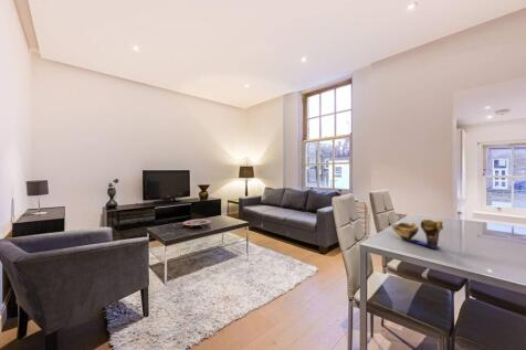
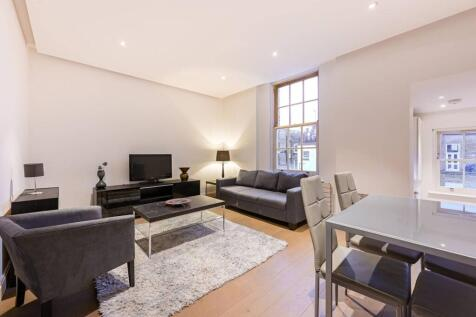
- decorative bowl (415, 230)
